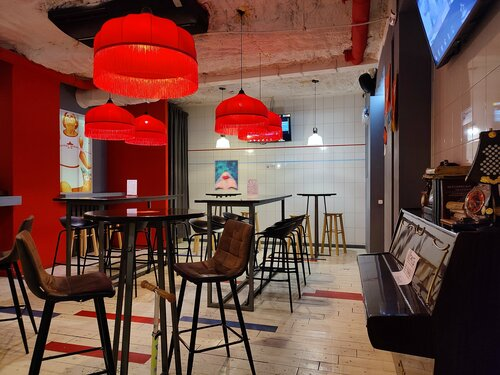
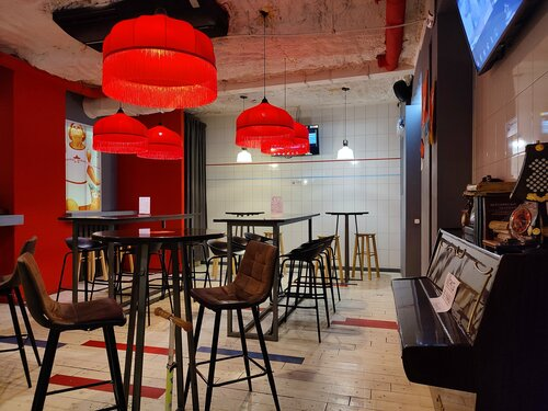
- wall art (226, 175)
